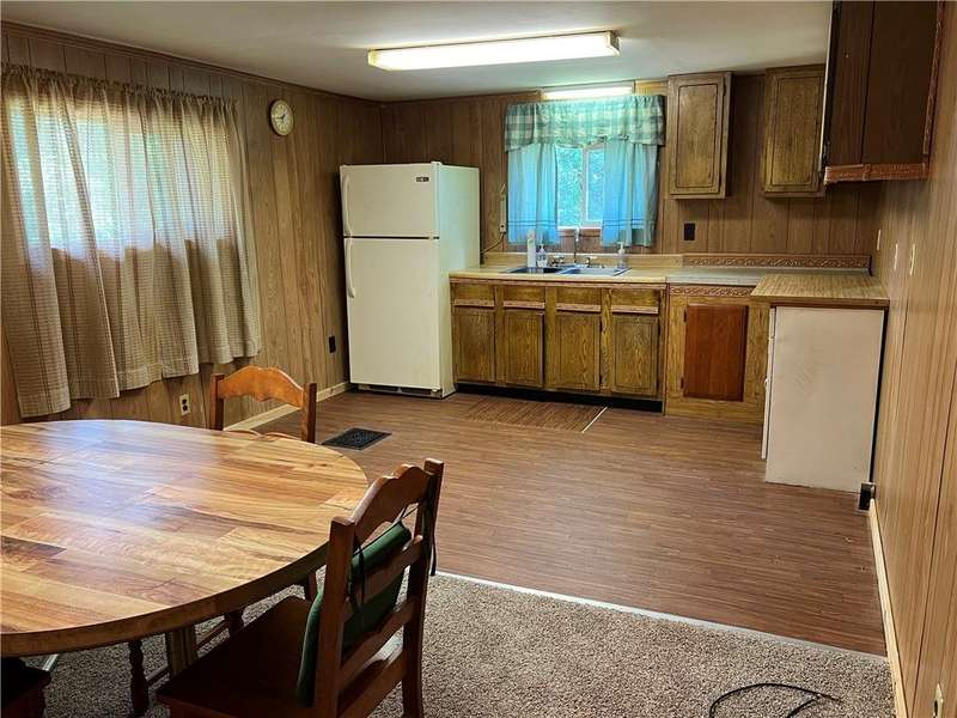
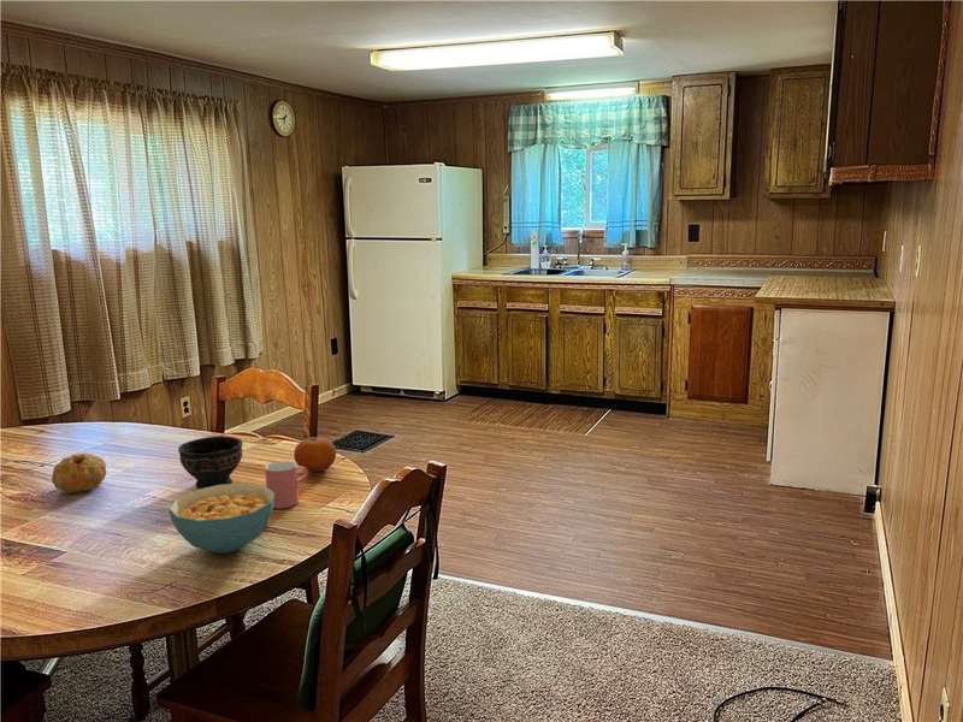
+ bowl (213, 463)
+ cereal bowl (224, 523)
+ fruit (78, 472)
+ fruit (314, 454)
+ cup (288, 483)
